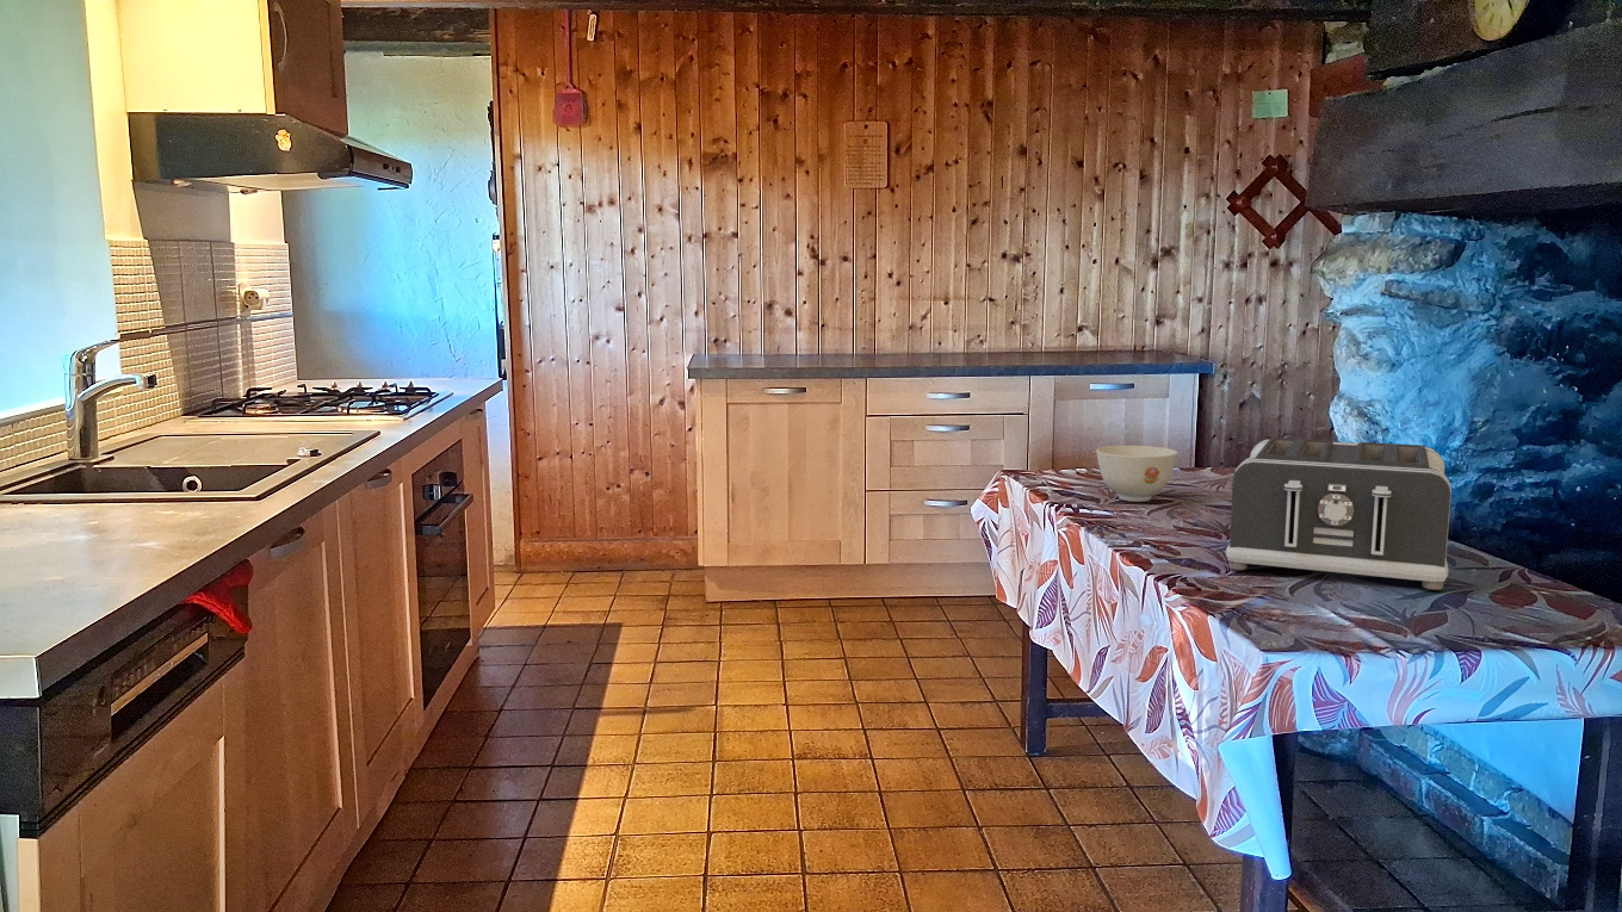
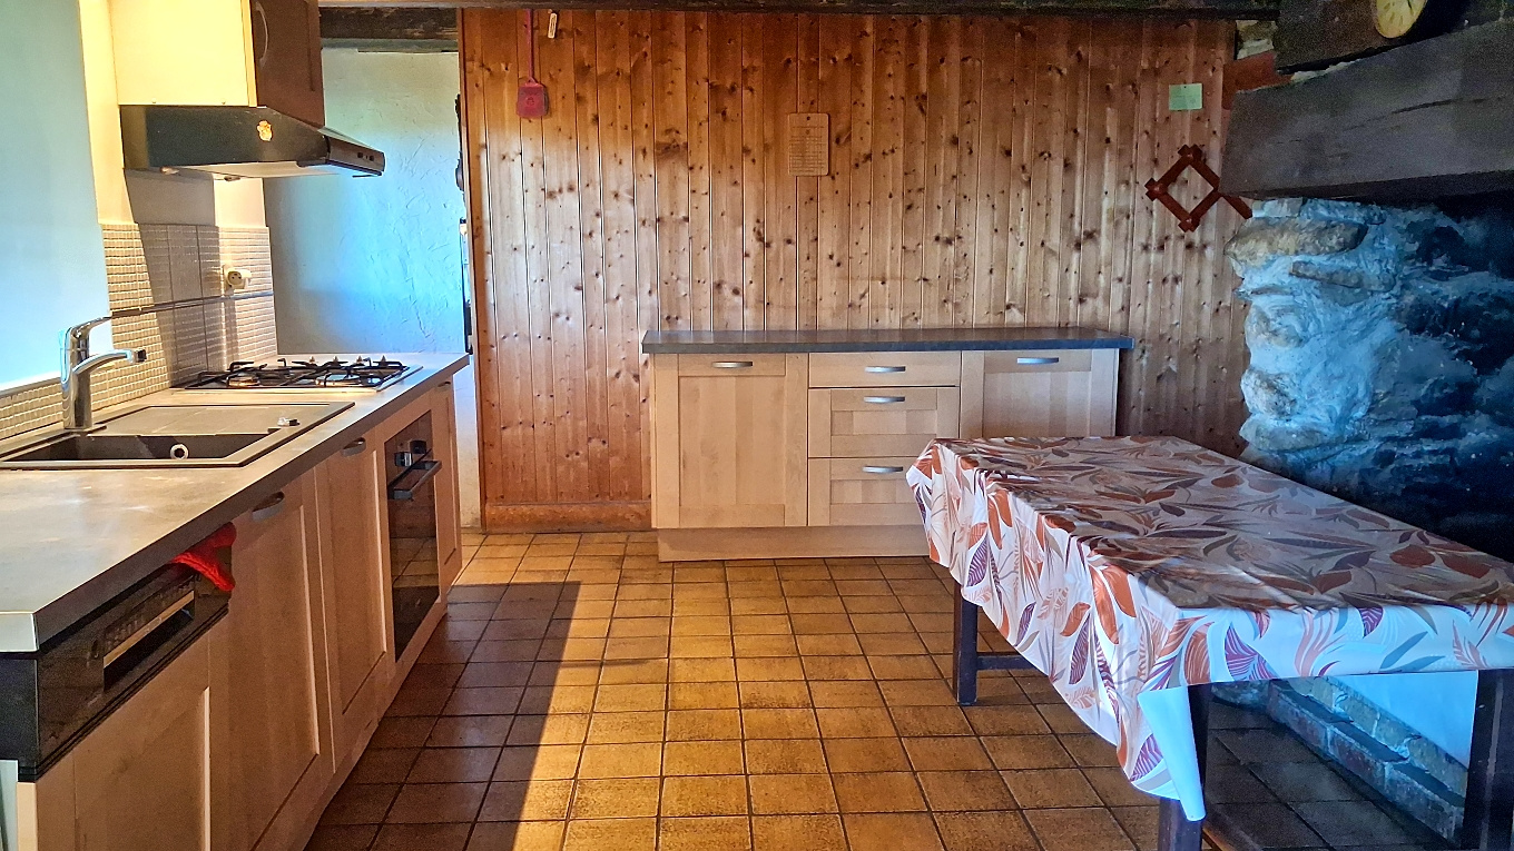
- toaster (1338, 505)
- bowl (1135, 474)
